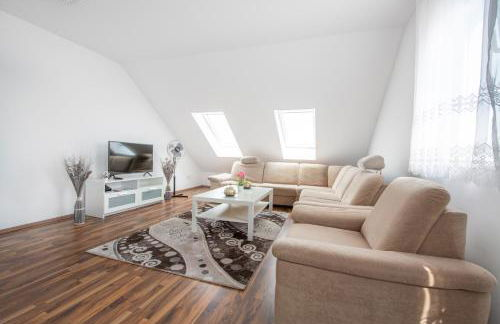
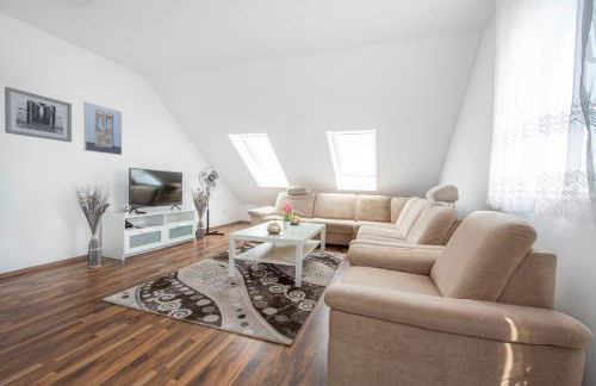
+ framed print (104, 130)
+ wall art (41, 117)
